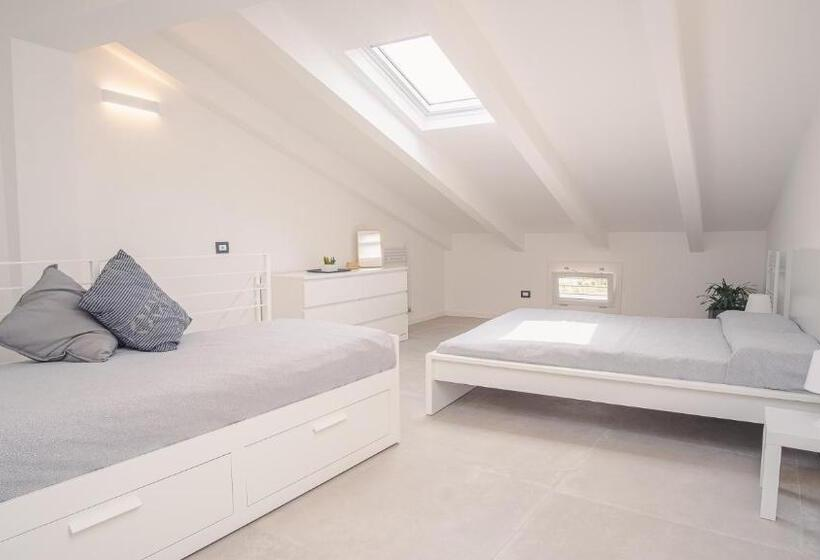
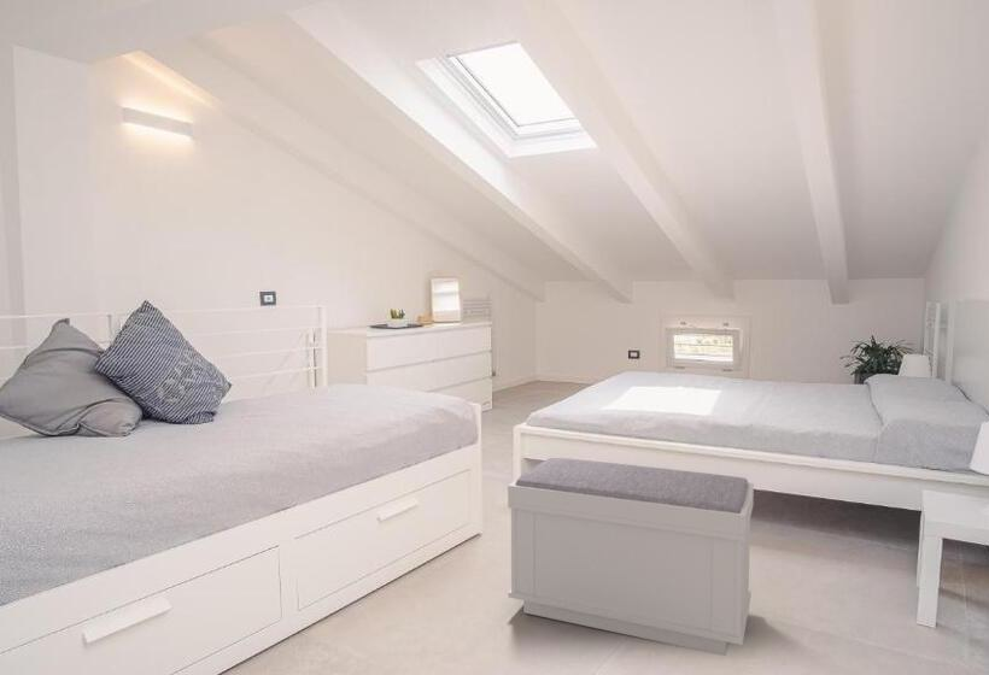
+ bench (631, 542)
